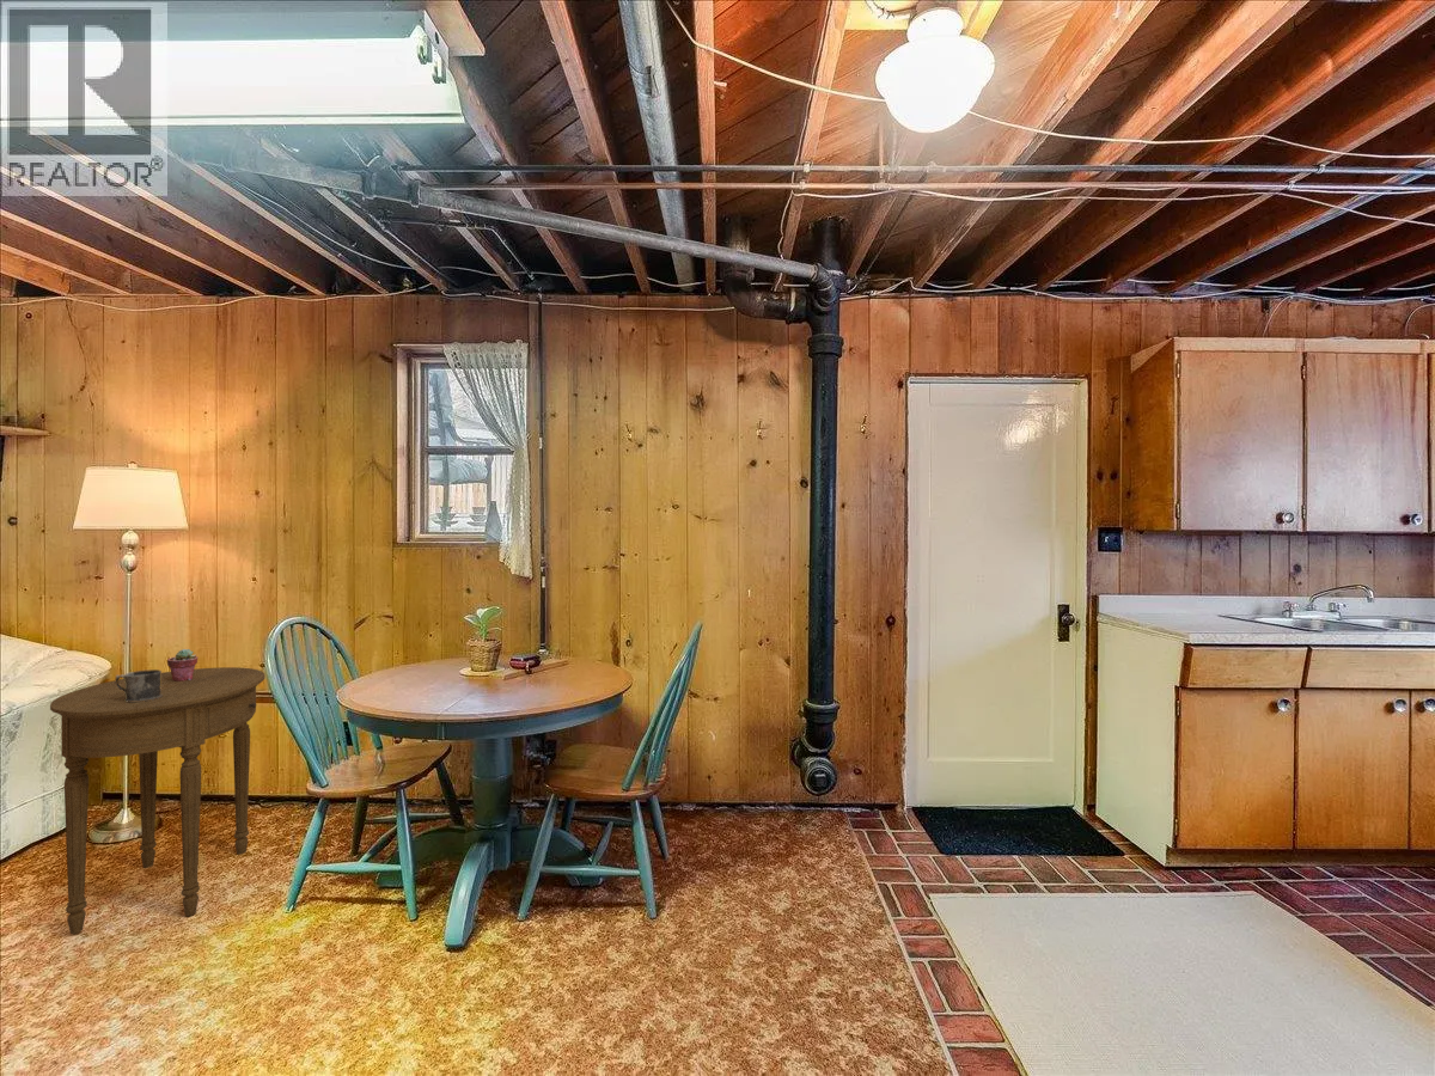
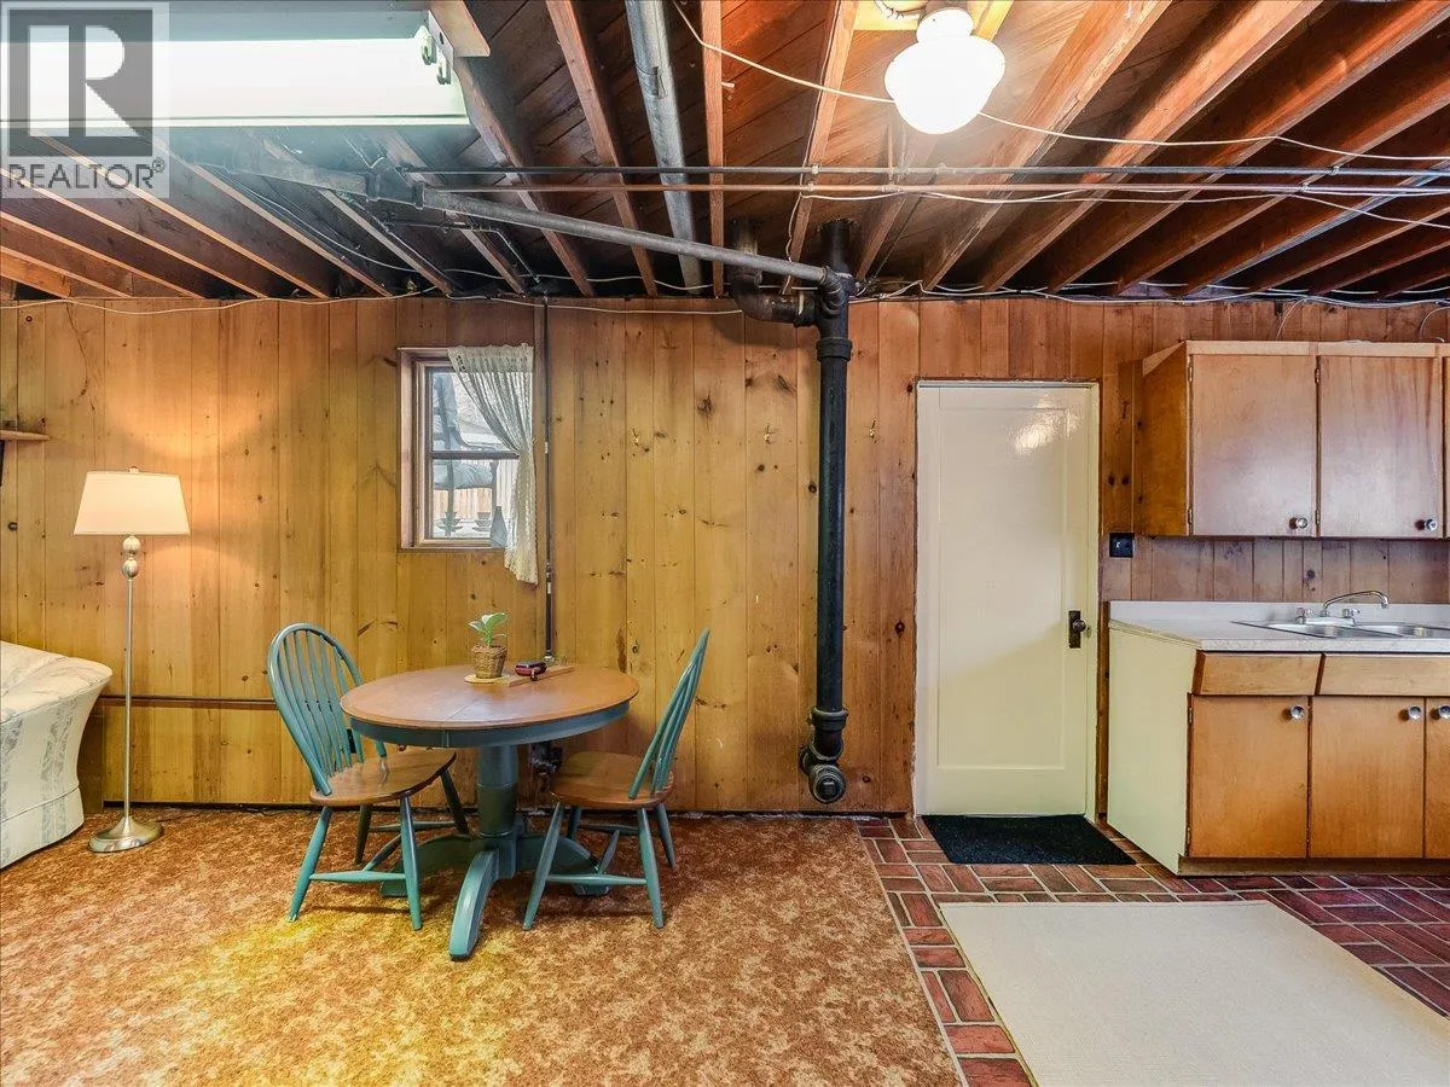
- mug (139, 685)
- side table (155, 787)
- potted succulent (182, 664)
